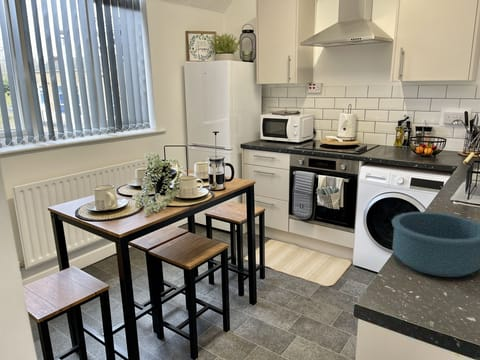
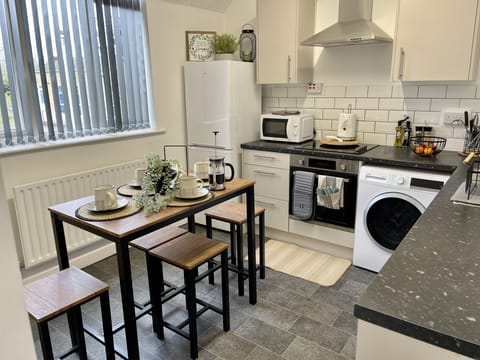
- mixing bowl (436, 243)
